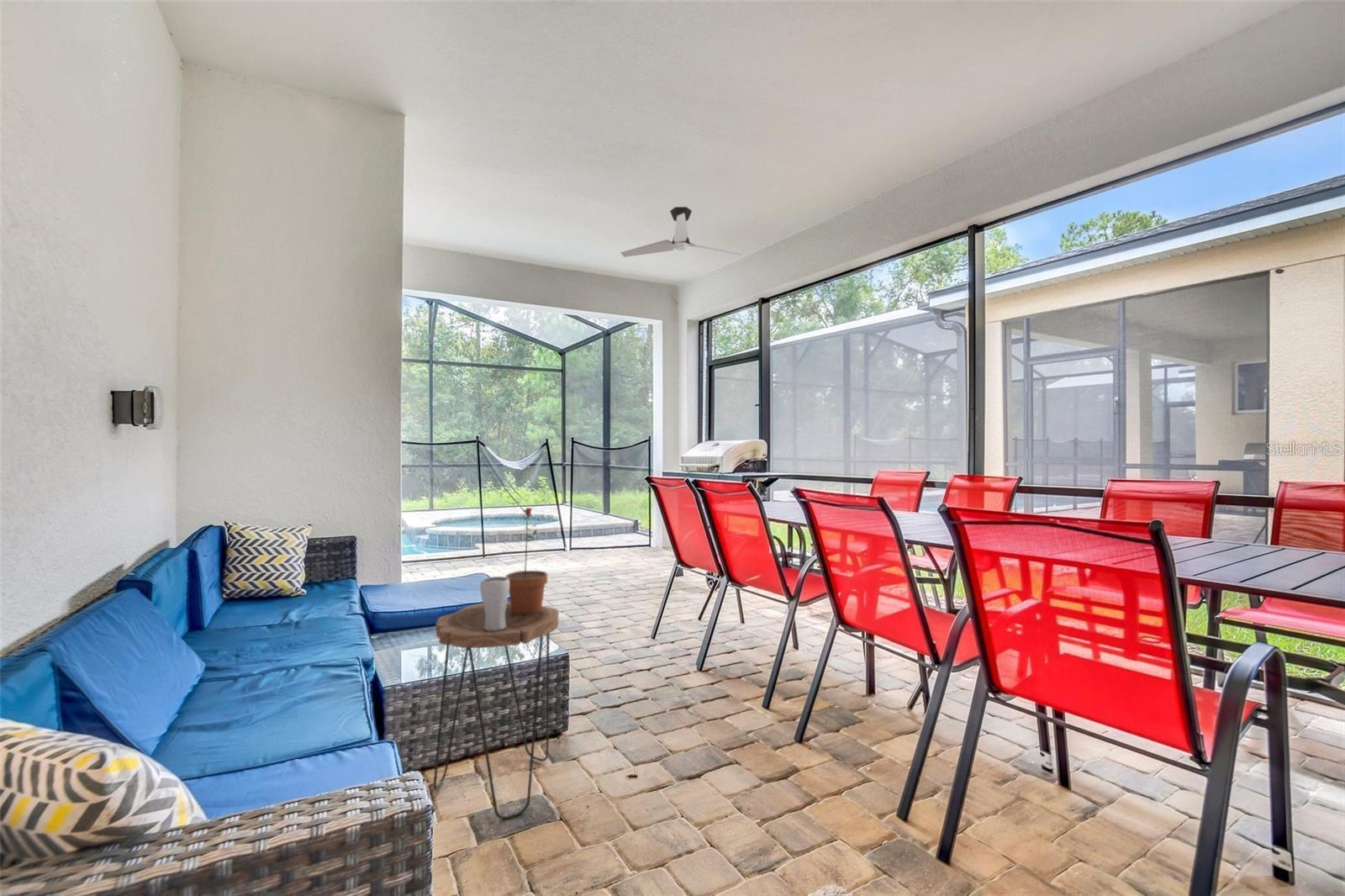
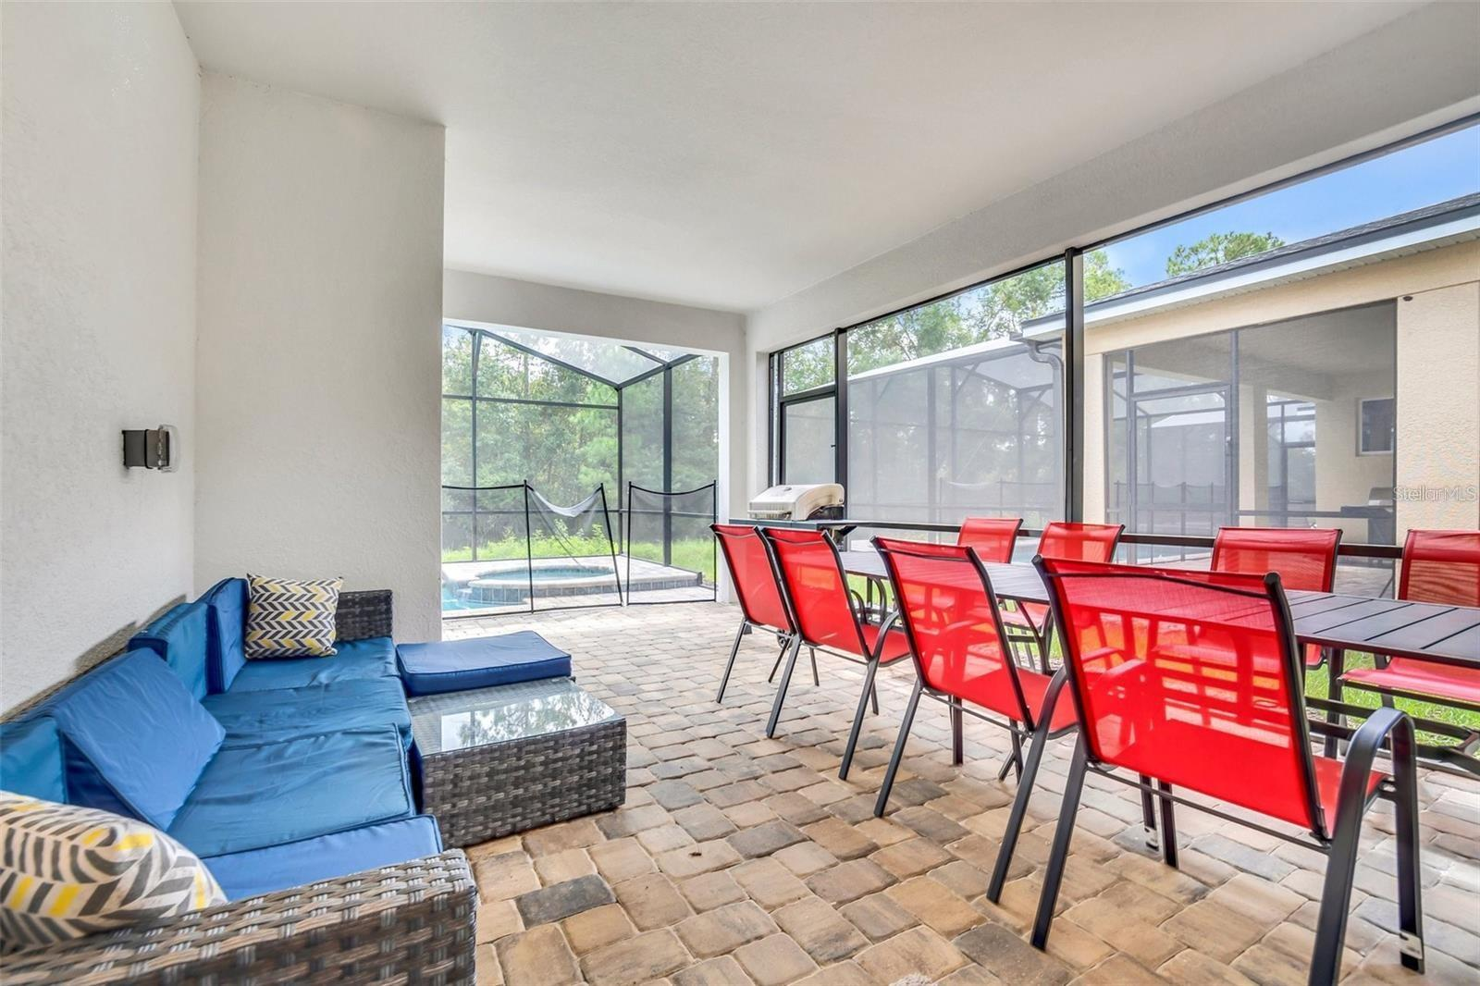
- potted flower (526, 557)
- ceiling fan (681, 224)
- drinking glass (494, 603)
- side table (514, 697)
